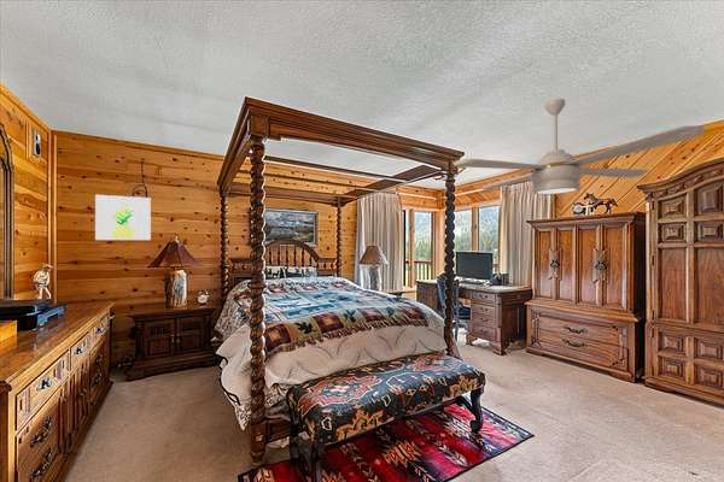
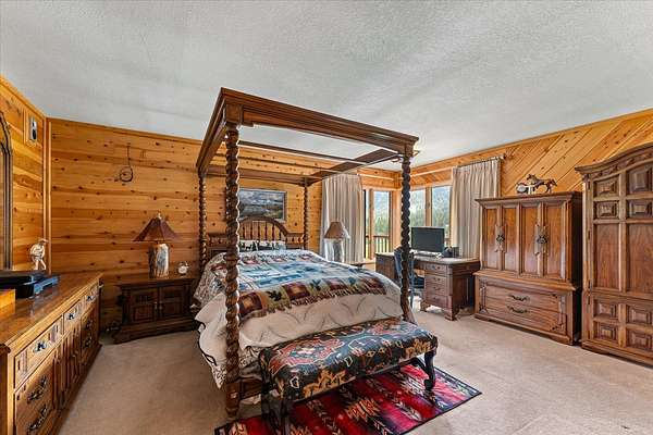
- wall art (123, 218)
- ceiling fan (555, 147)
